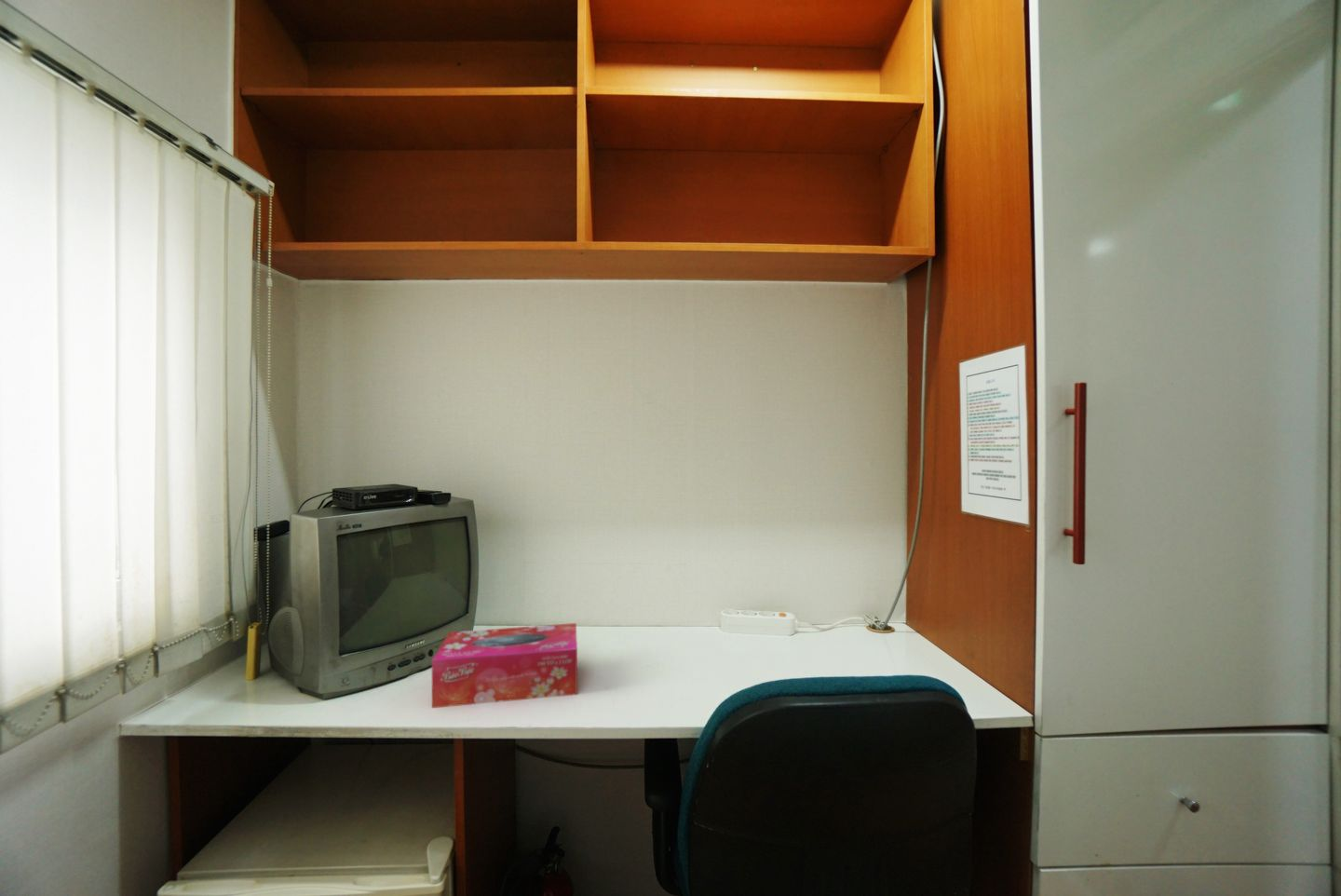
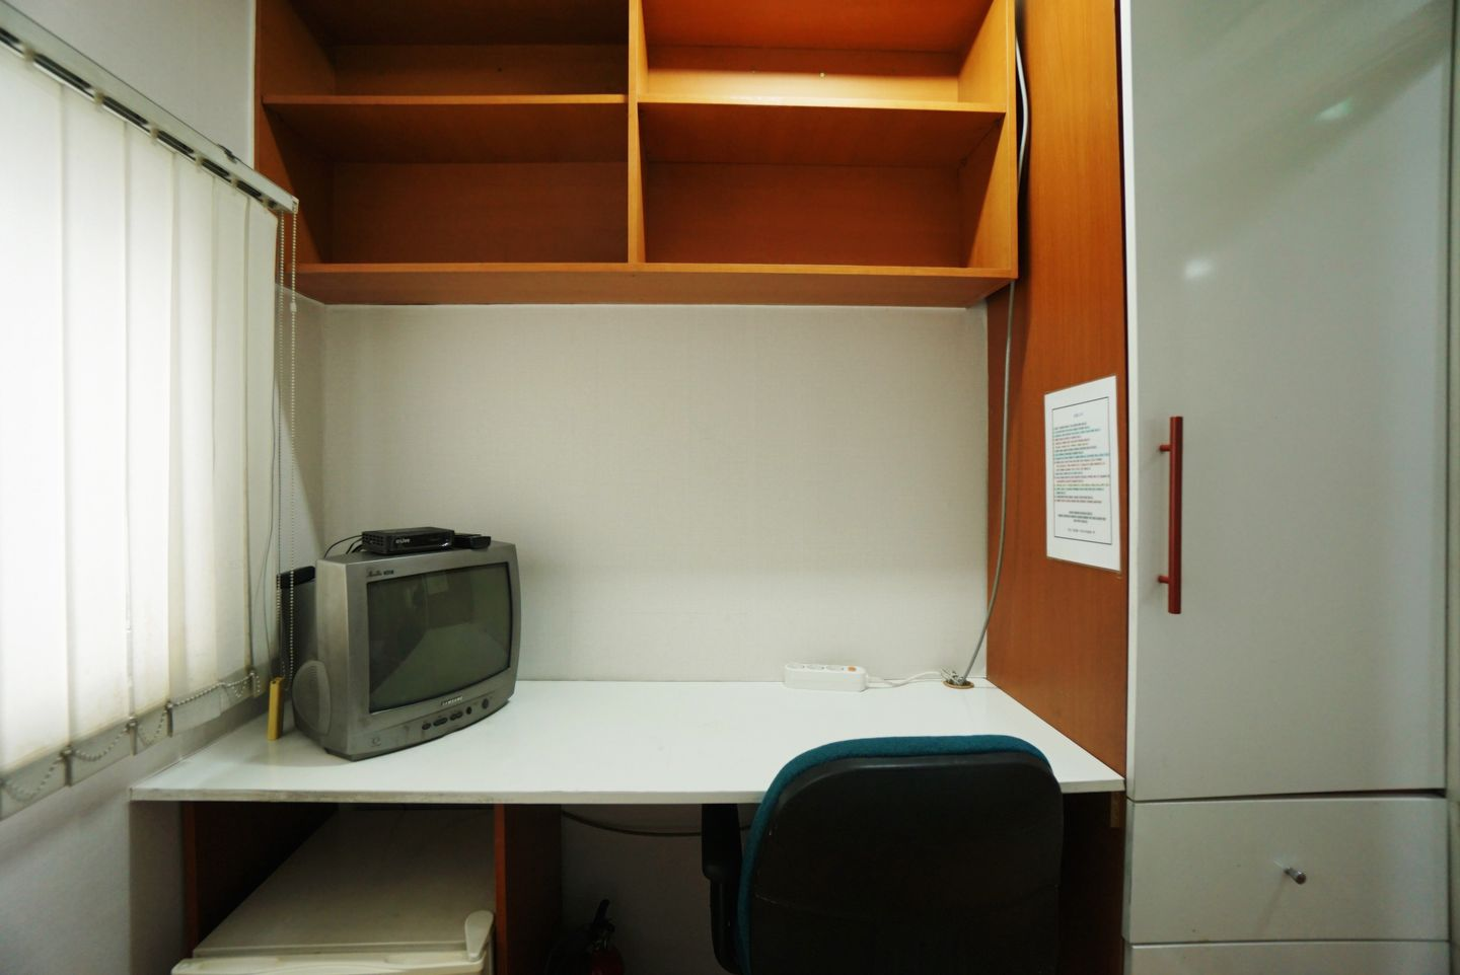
- tissue box (510, 662)
